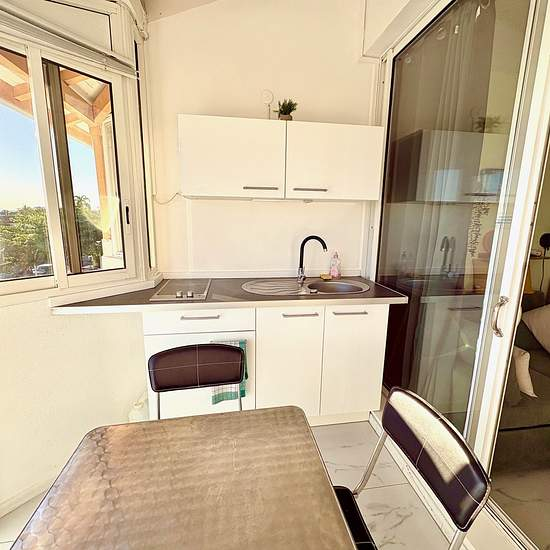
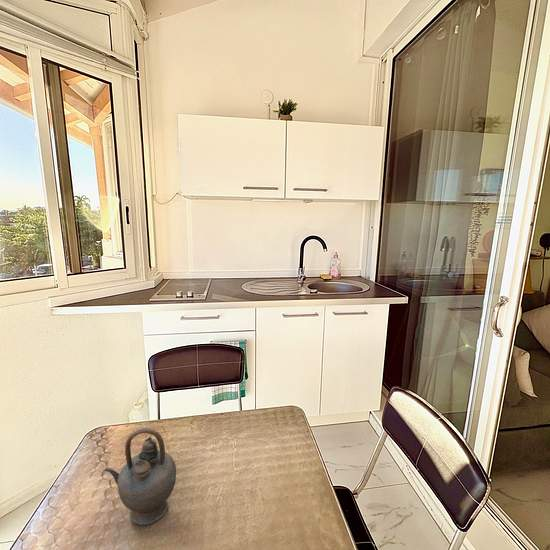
+ teapot (140, 470)
